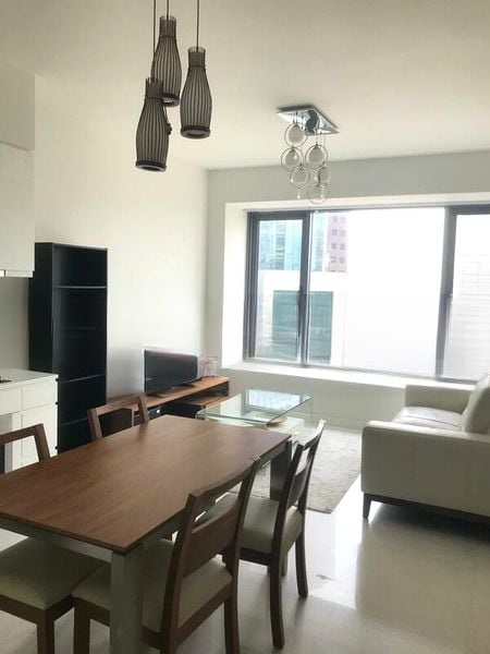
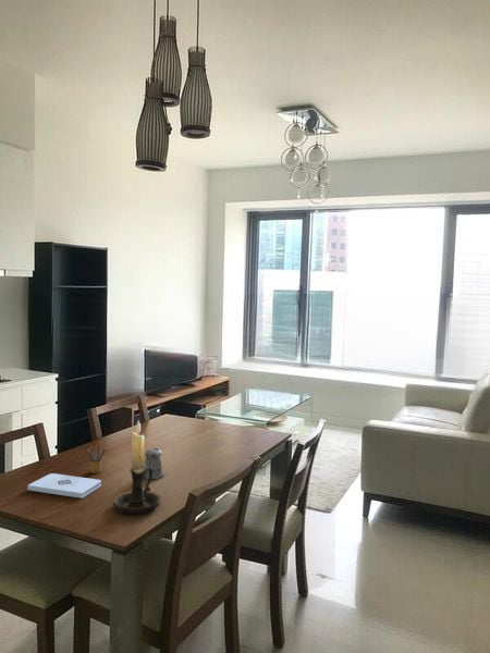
+ pencil box (96, 458)
+ notepad (65, 484)
+ pepper shaker (150, 461)
+ candle holder (140, 460)
